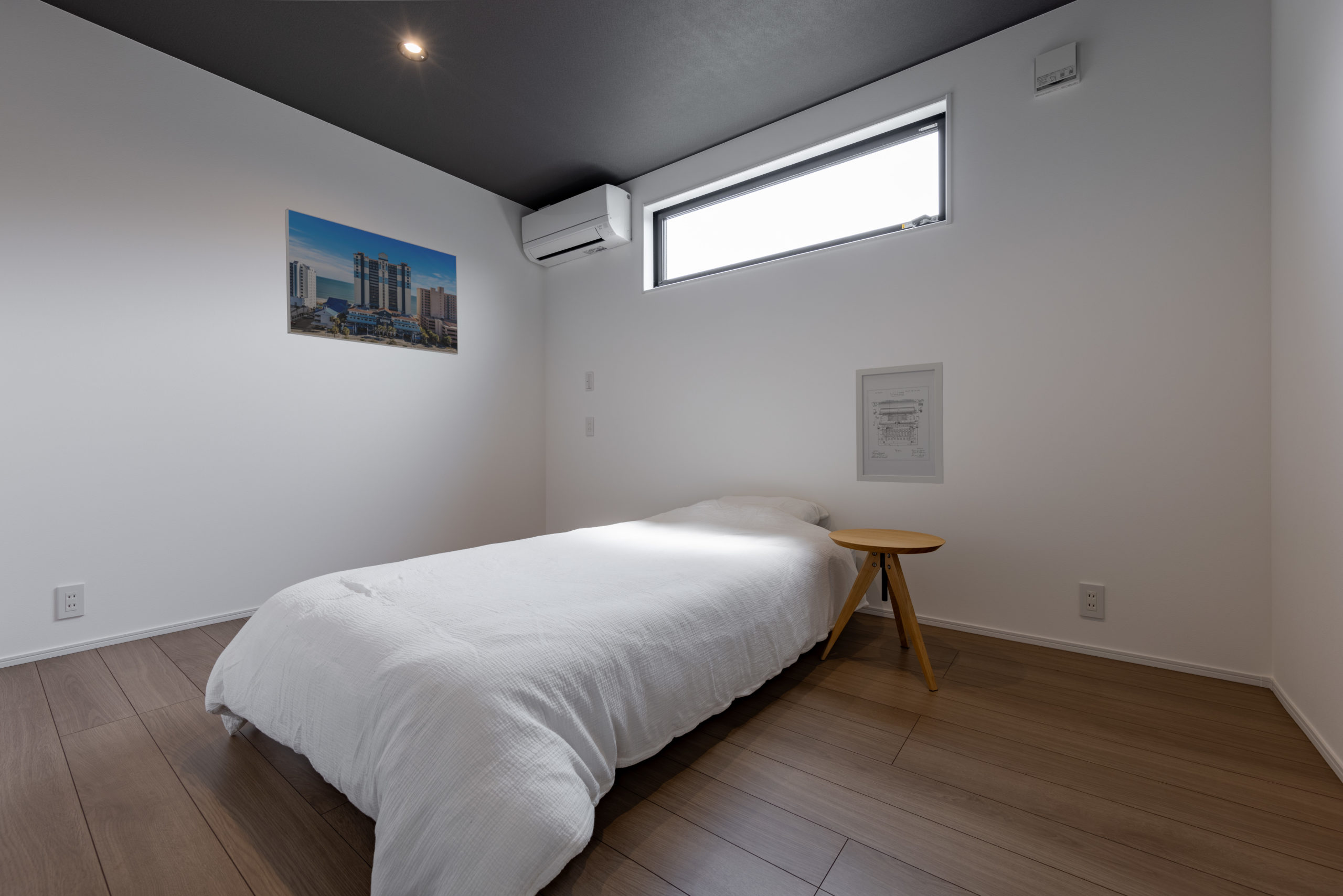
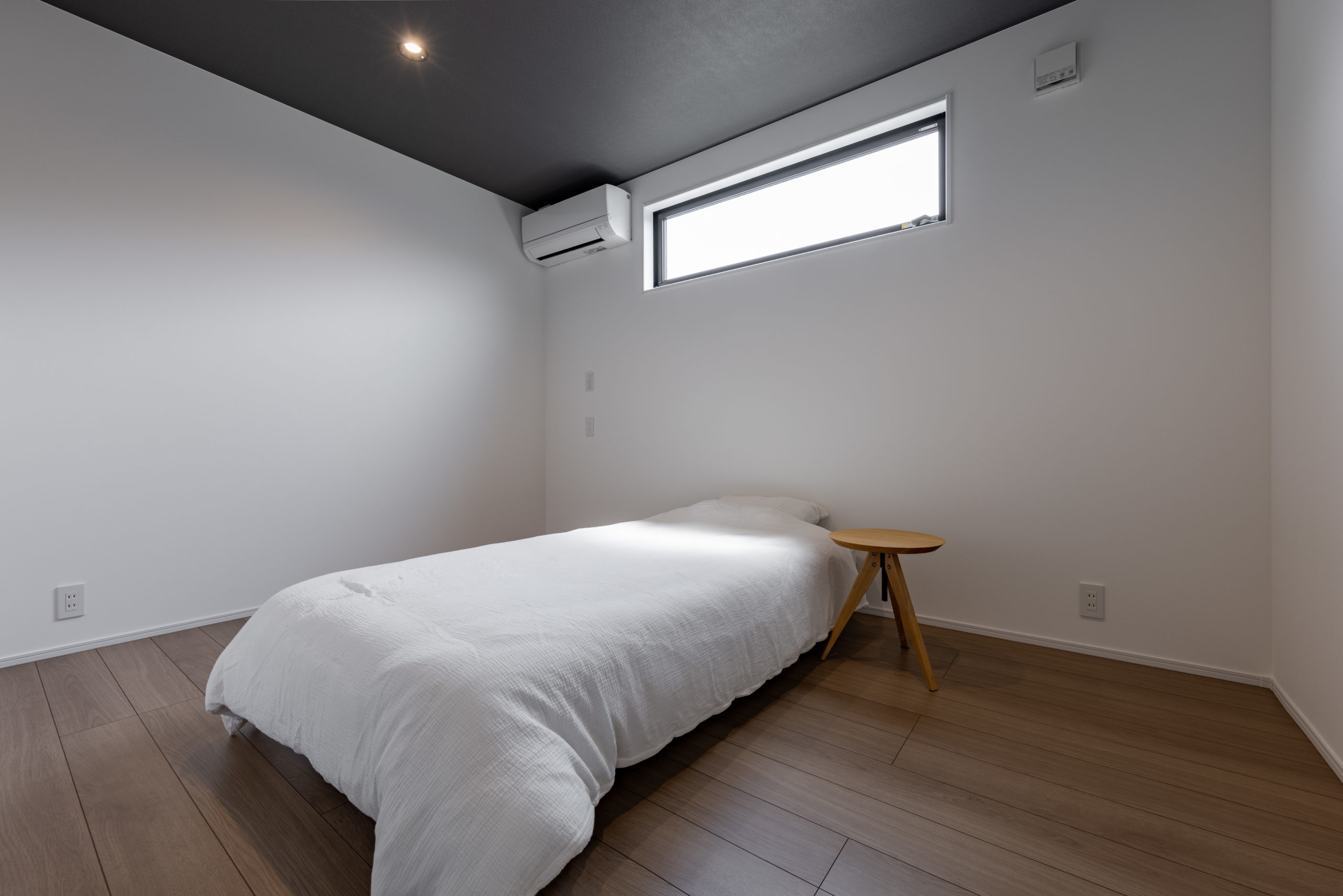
- wall art (898, 424)
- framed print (381, 290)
